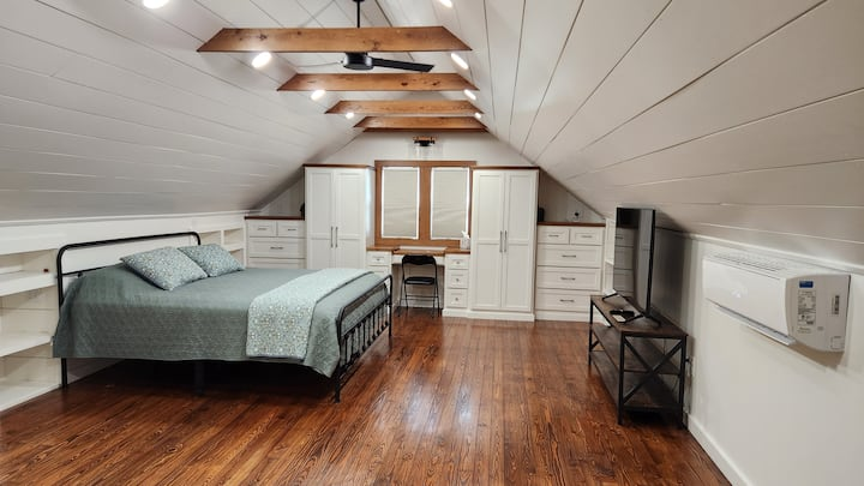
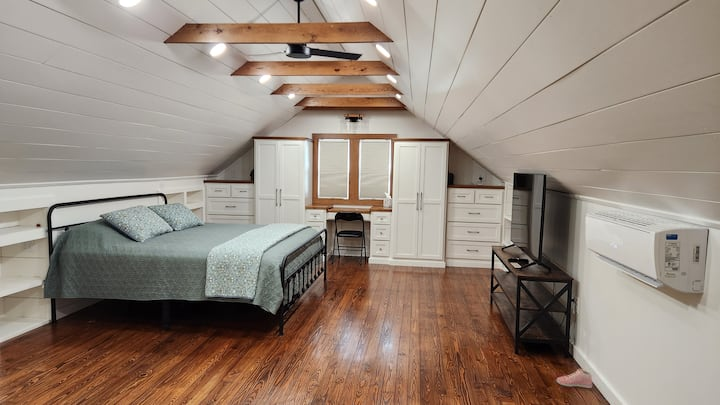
+ sneaker (574, 376)
